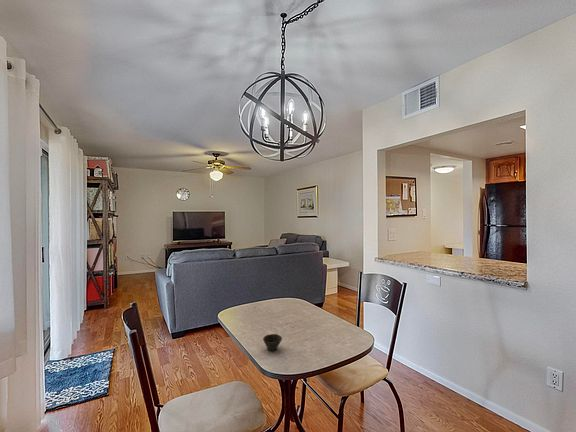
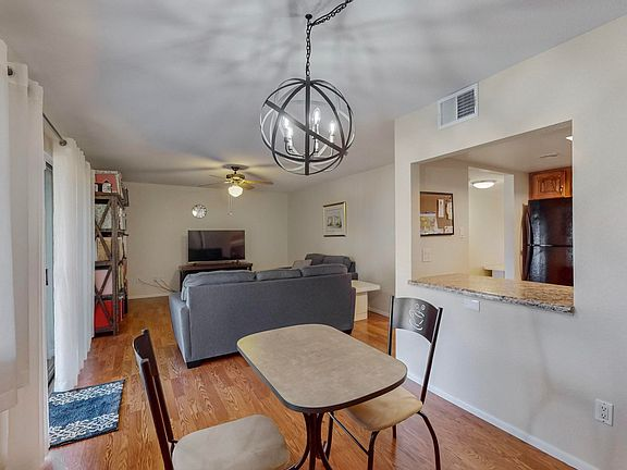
- cup (273, 342)
